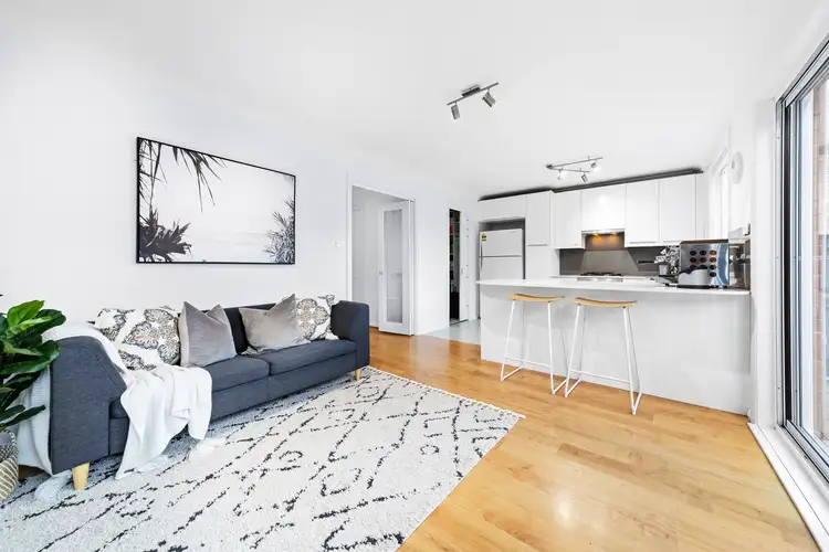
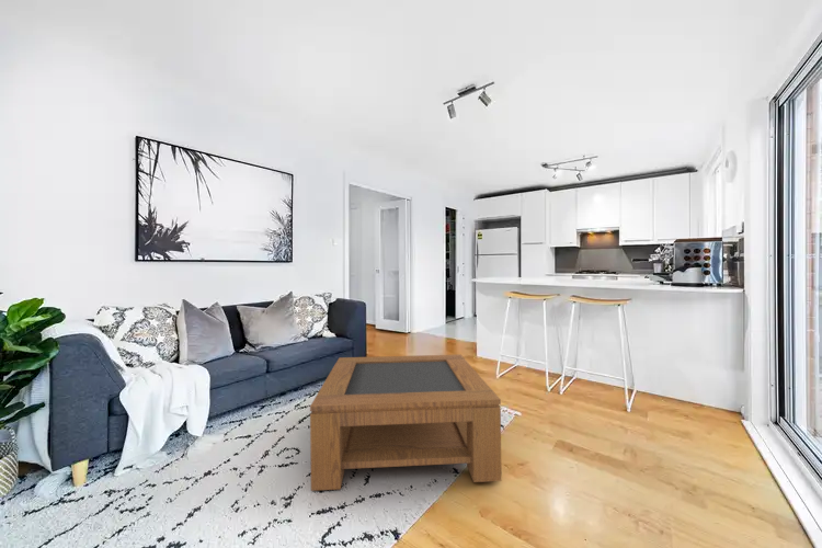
+ coffee table (403, 407)
